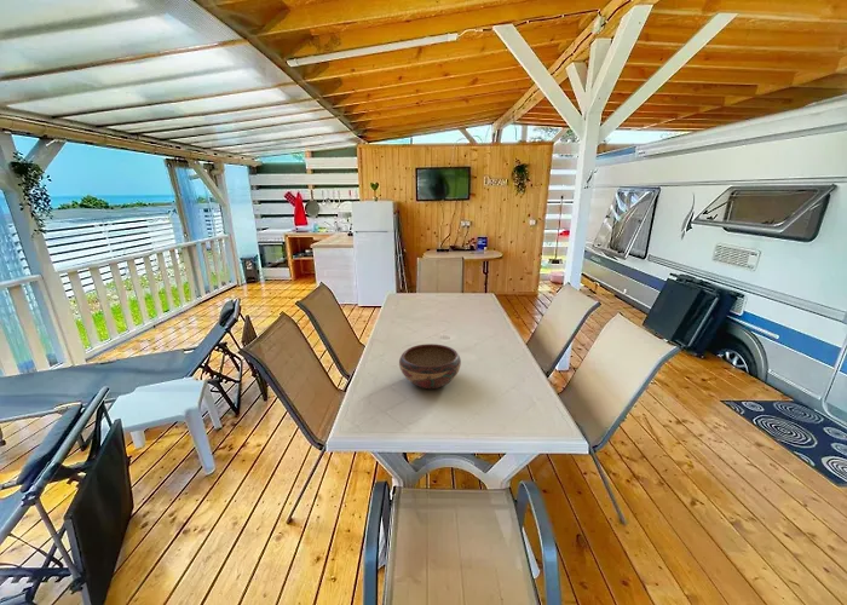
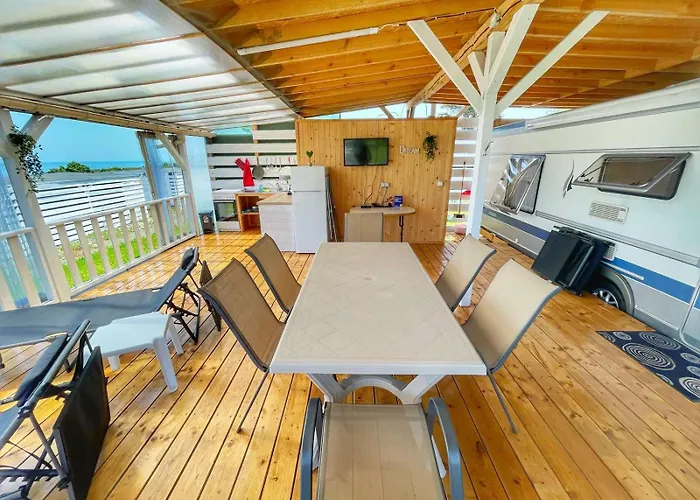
- decorative bowl (430, 367)
